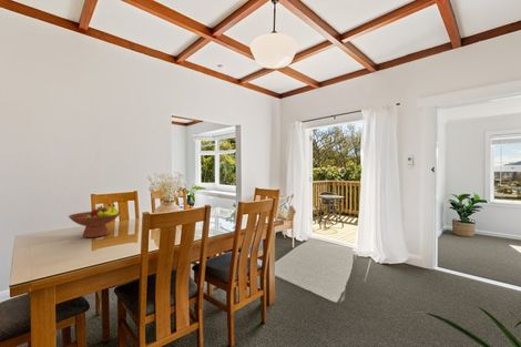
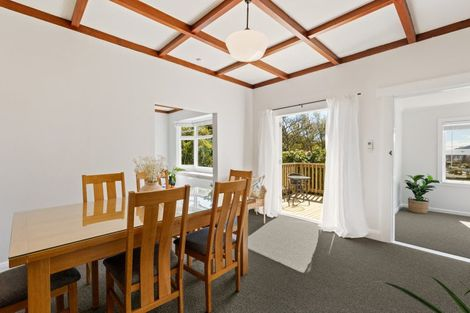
- fruit bowl (95, 220)
